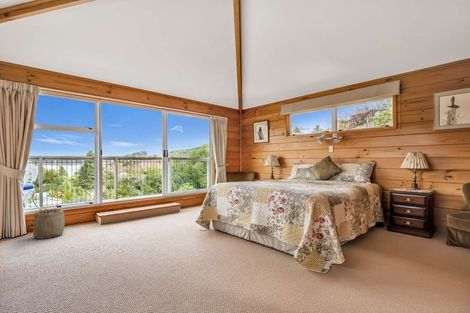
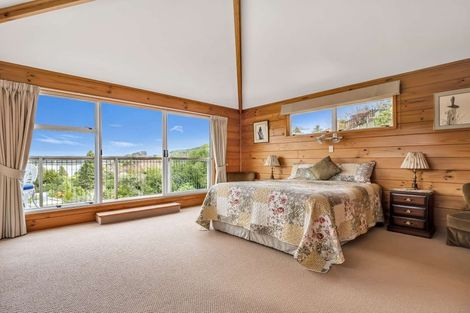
- basket (49, 221)
